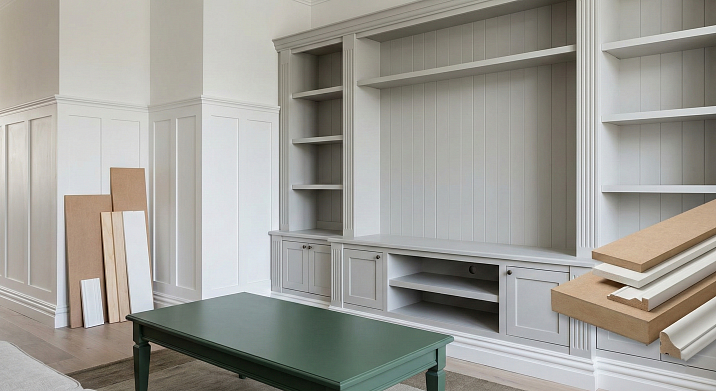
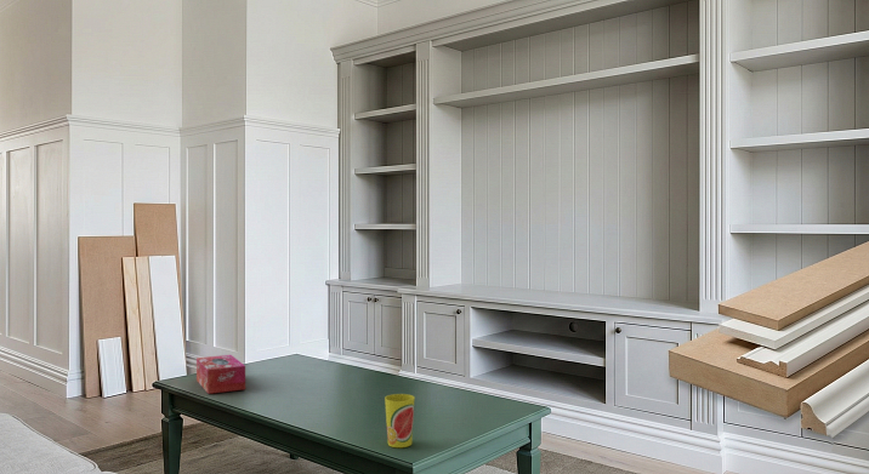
+ tissue box (220, 372)
+ cup (399, 421)
